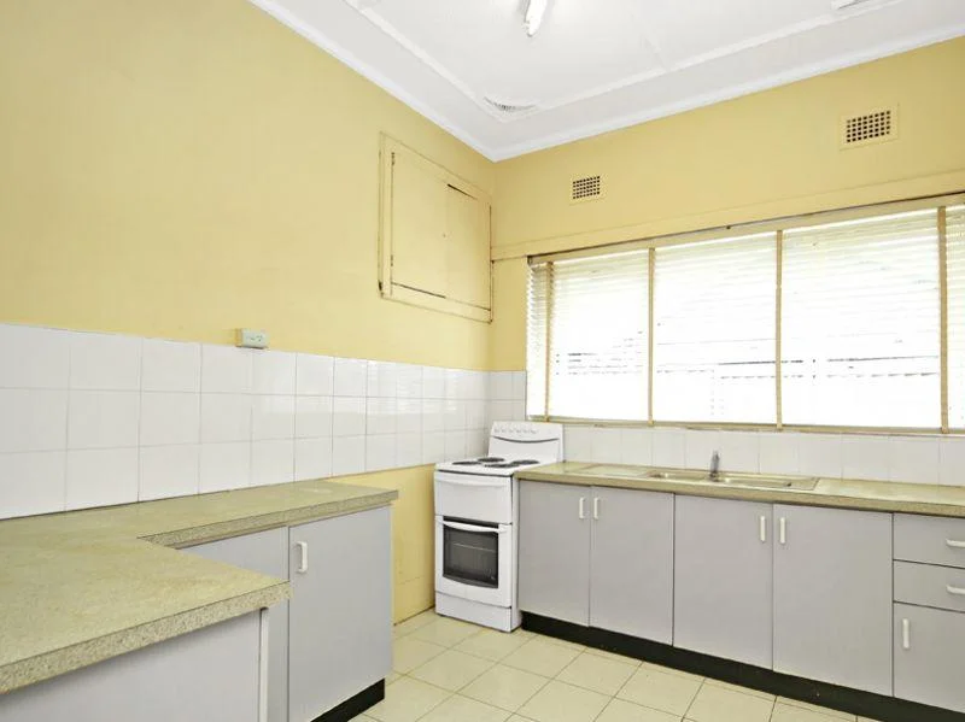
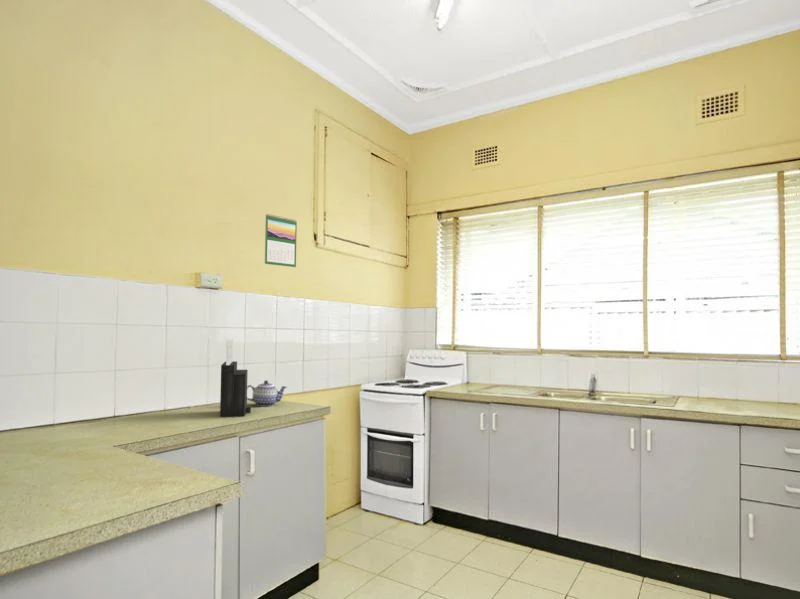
+ calendar (281, 240)
+ knife block (237, 375)
+ teapot (265, 392)
